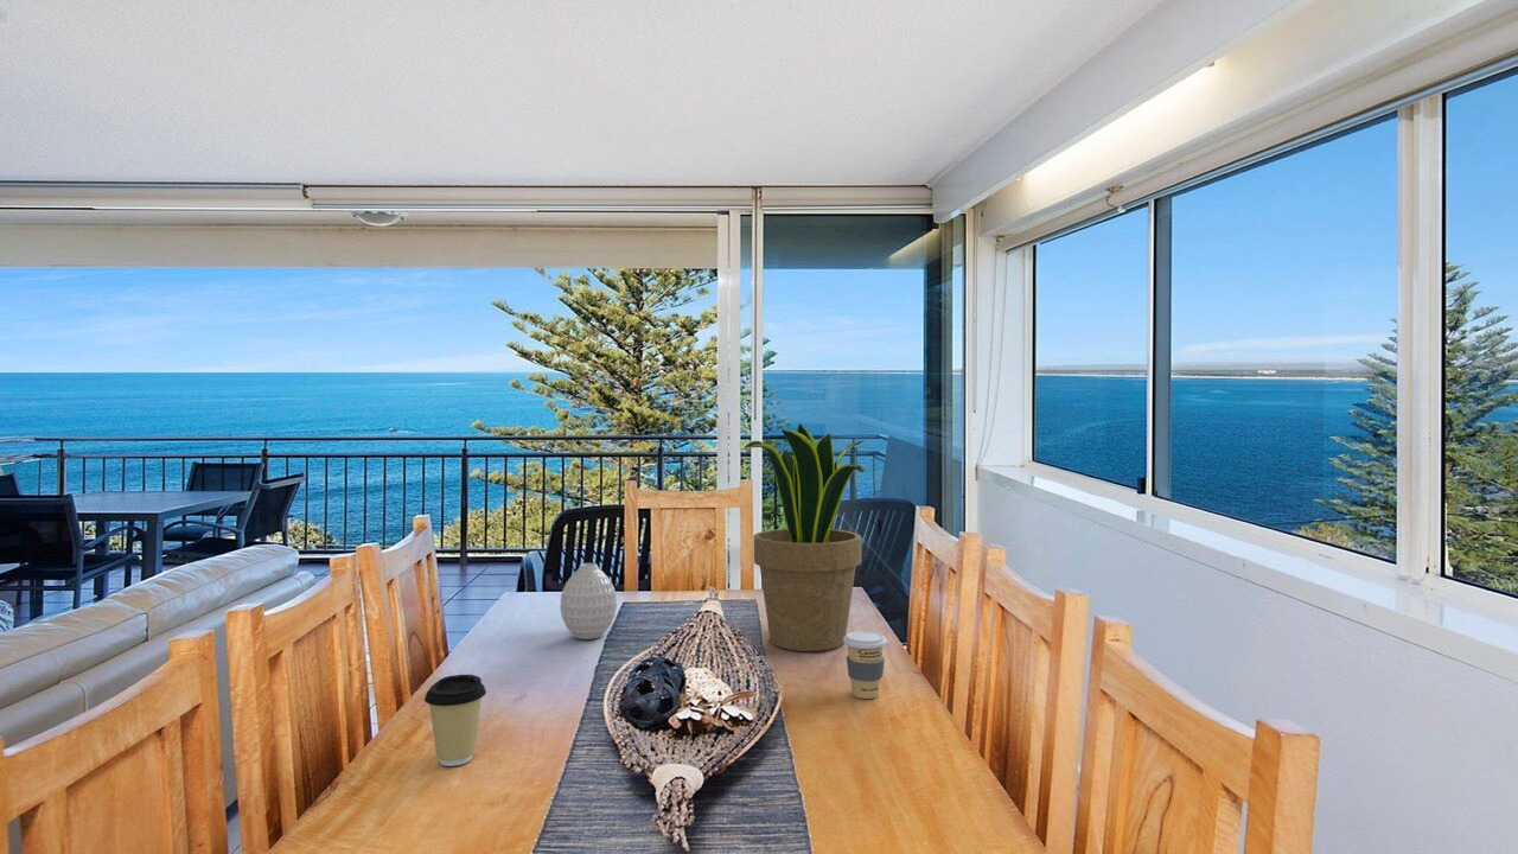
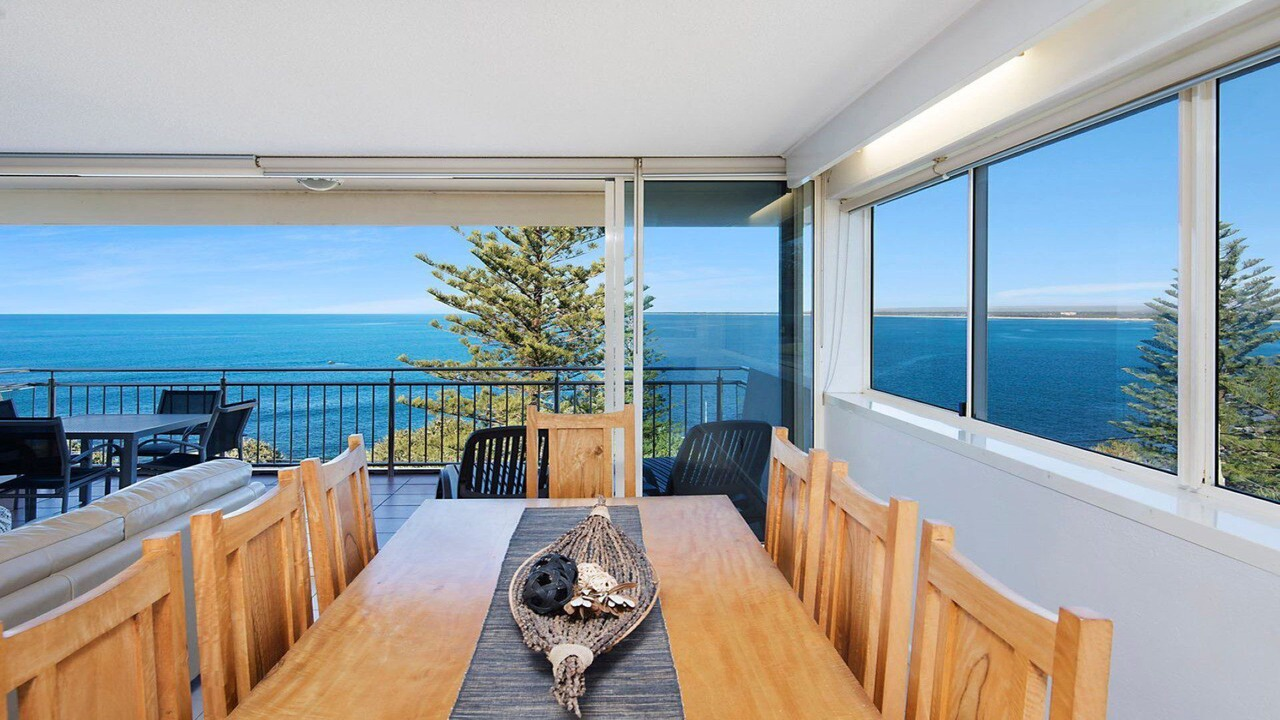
- potted plant (810, 533)
- coffee cup (455, 720)
- vase (588, 600)
- coffee cup (865, 664)
